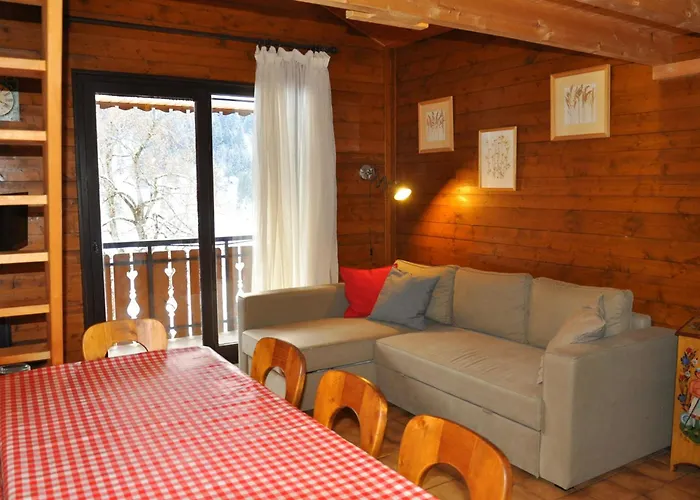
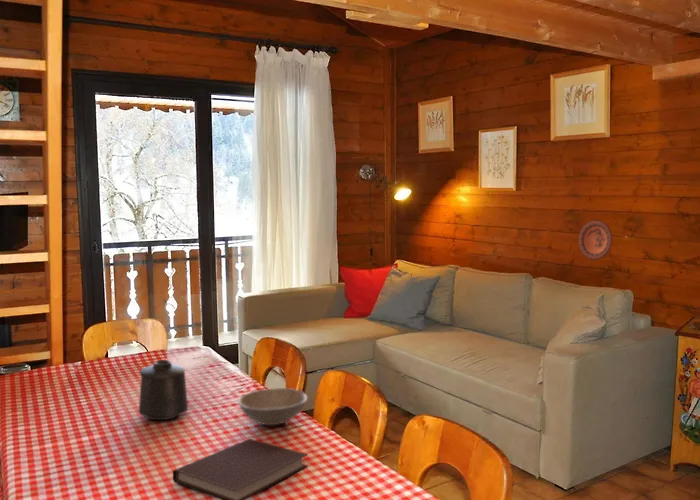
+ decorative plate (595, 240)
+ notebook (242, 467)
+ soup bowl (273, 409)
+ mug (159, 387)
